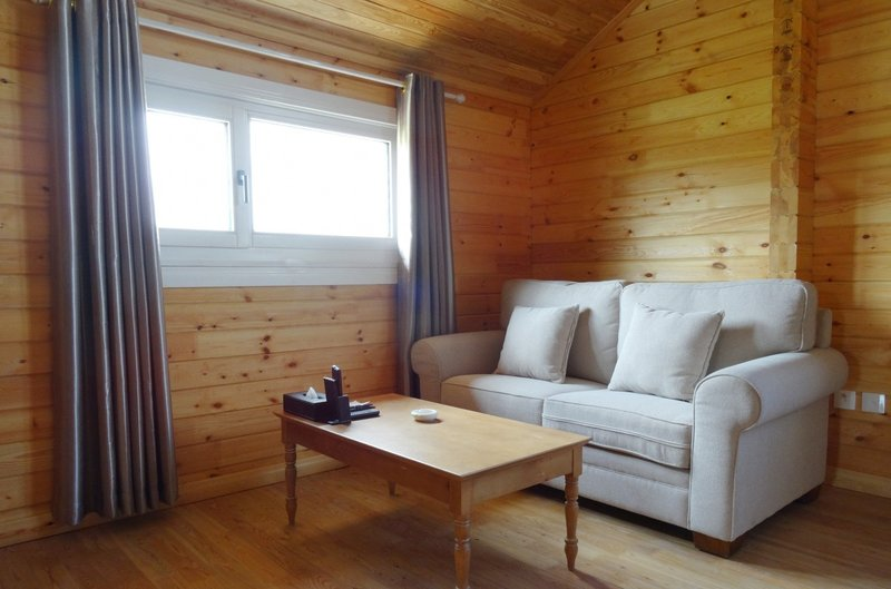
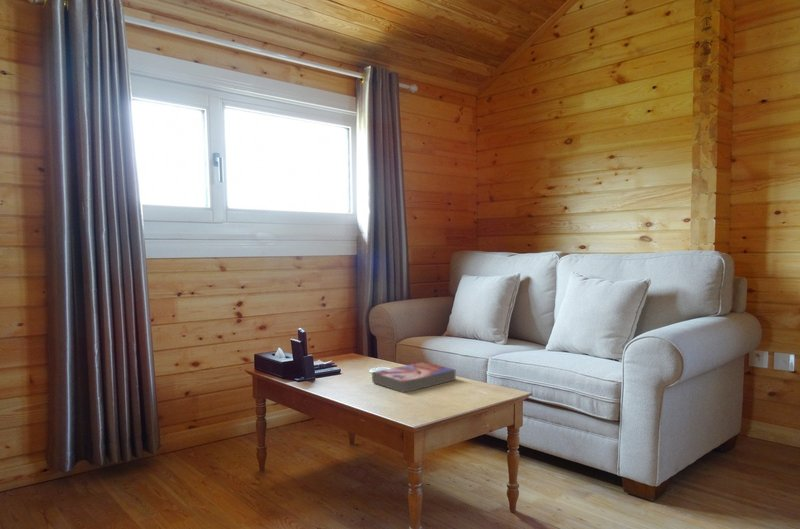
+ textbook (414, 376)
